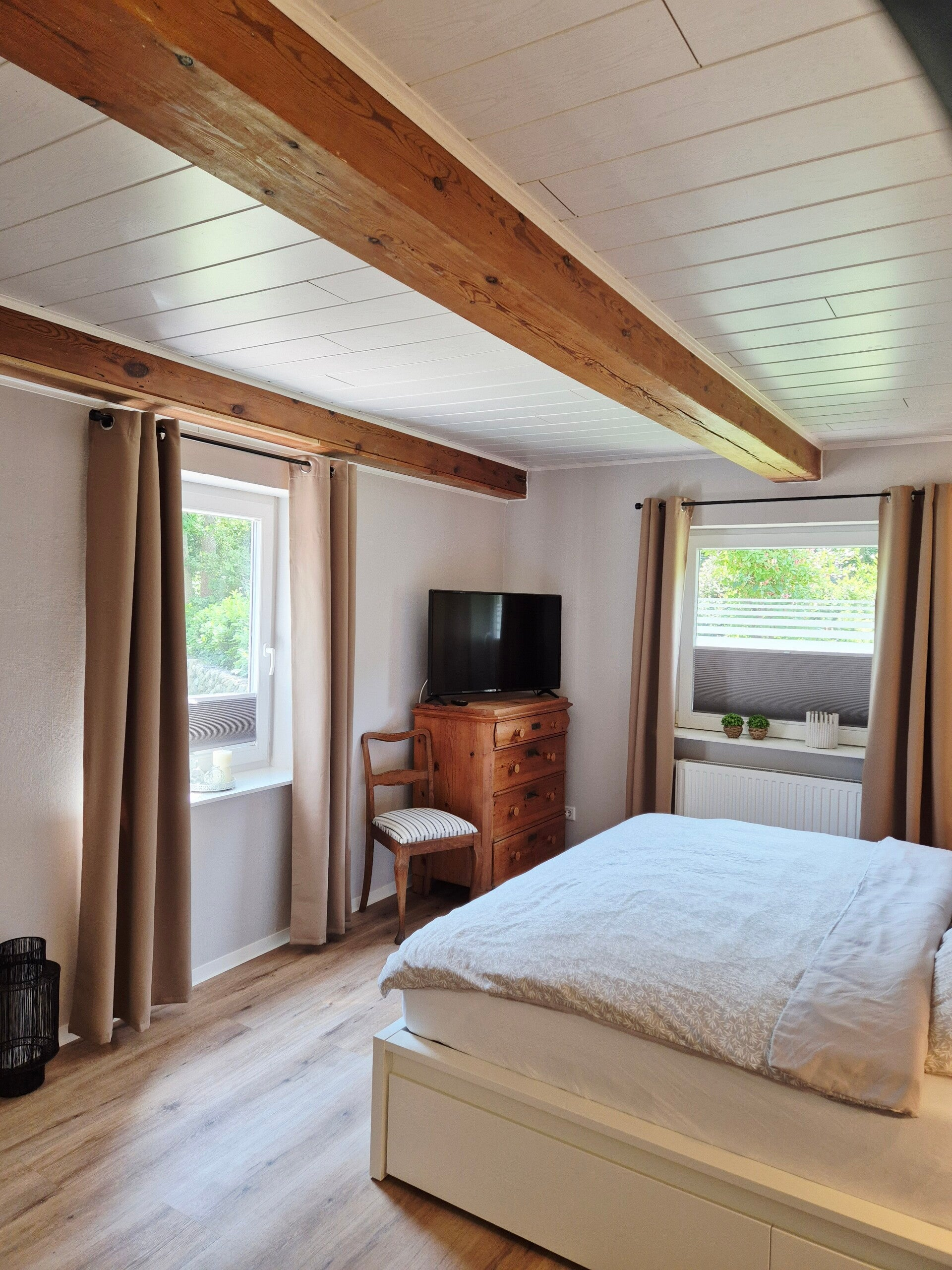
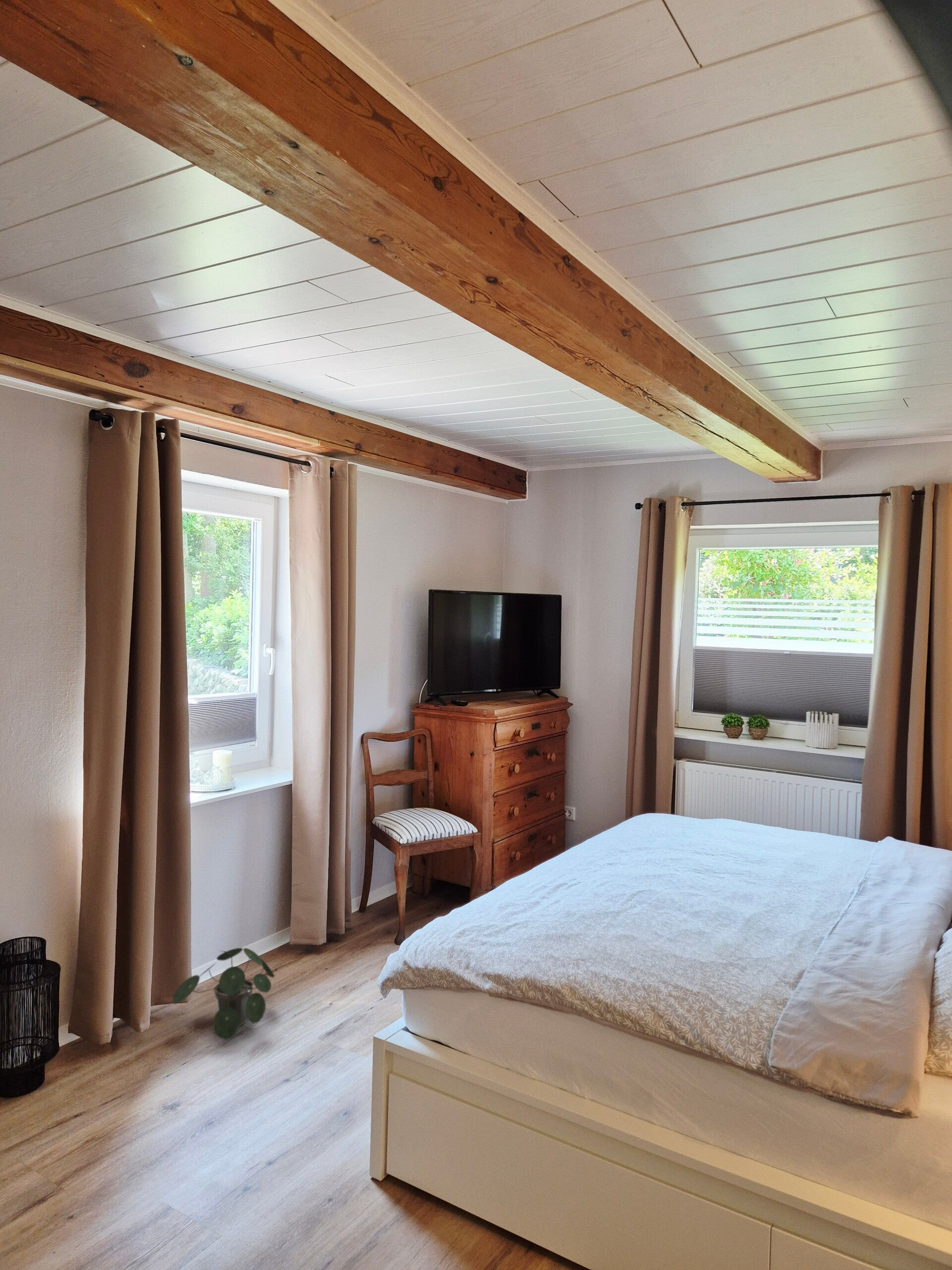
+ potted plant (232, 986)
